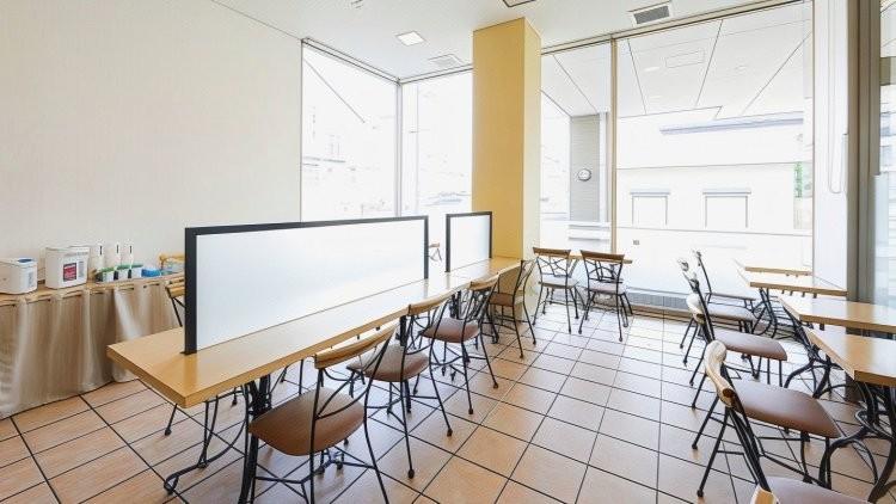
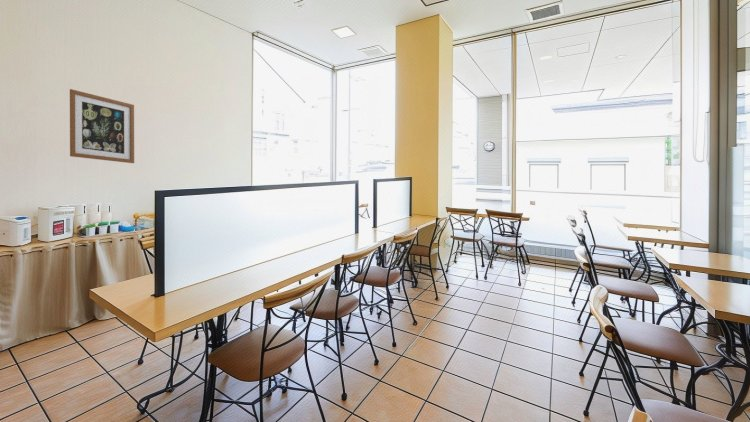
+ wall art (104, 128)
